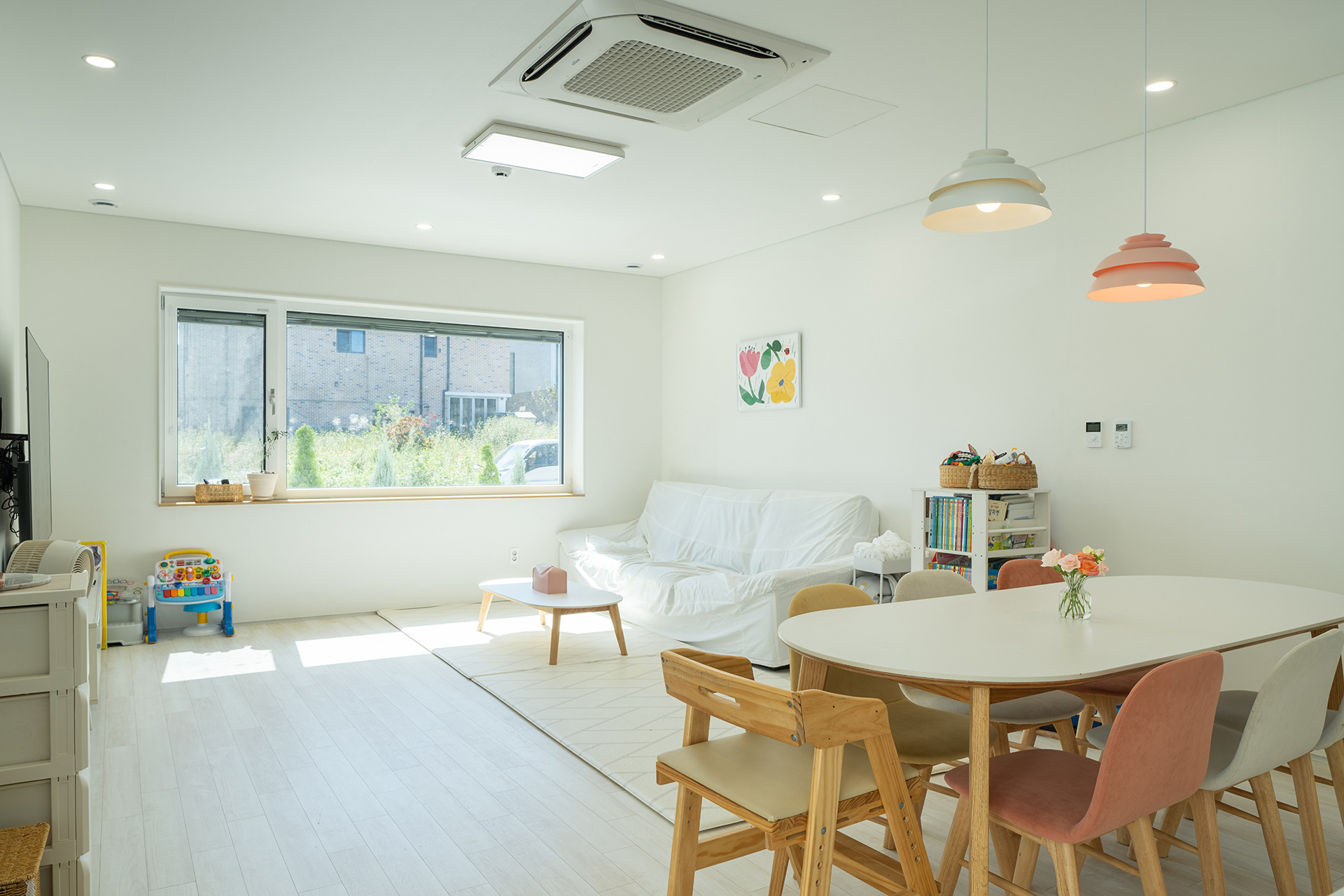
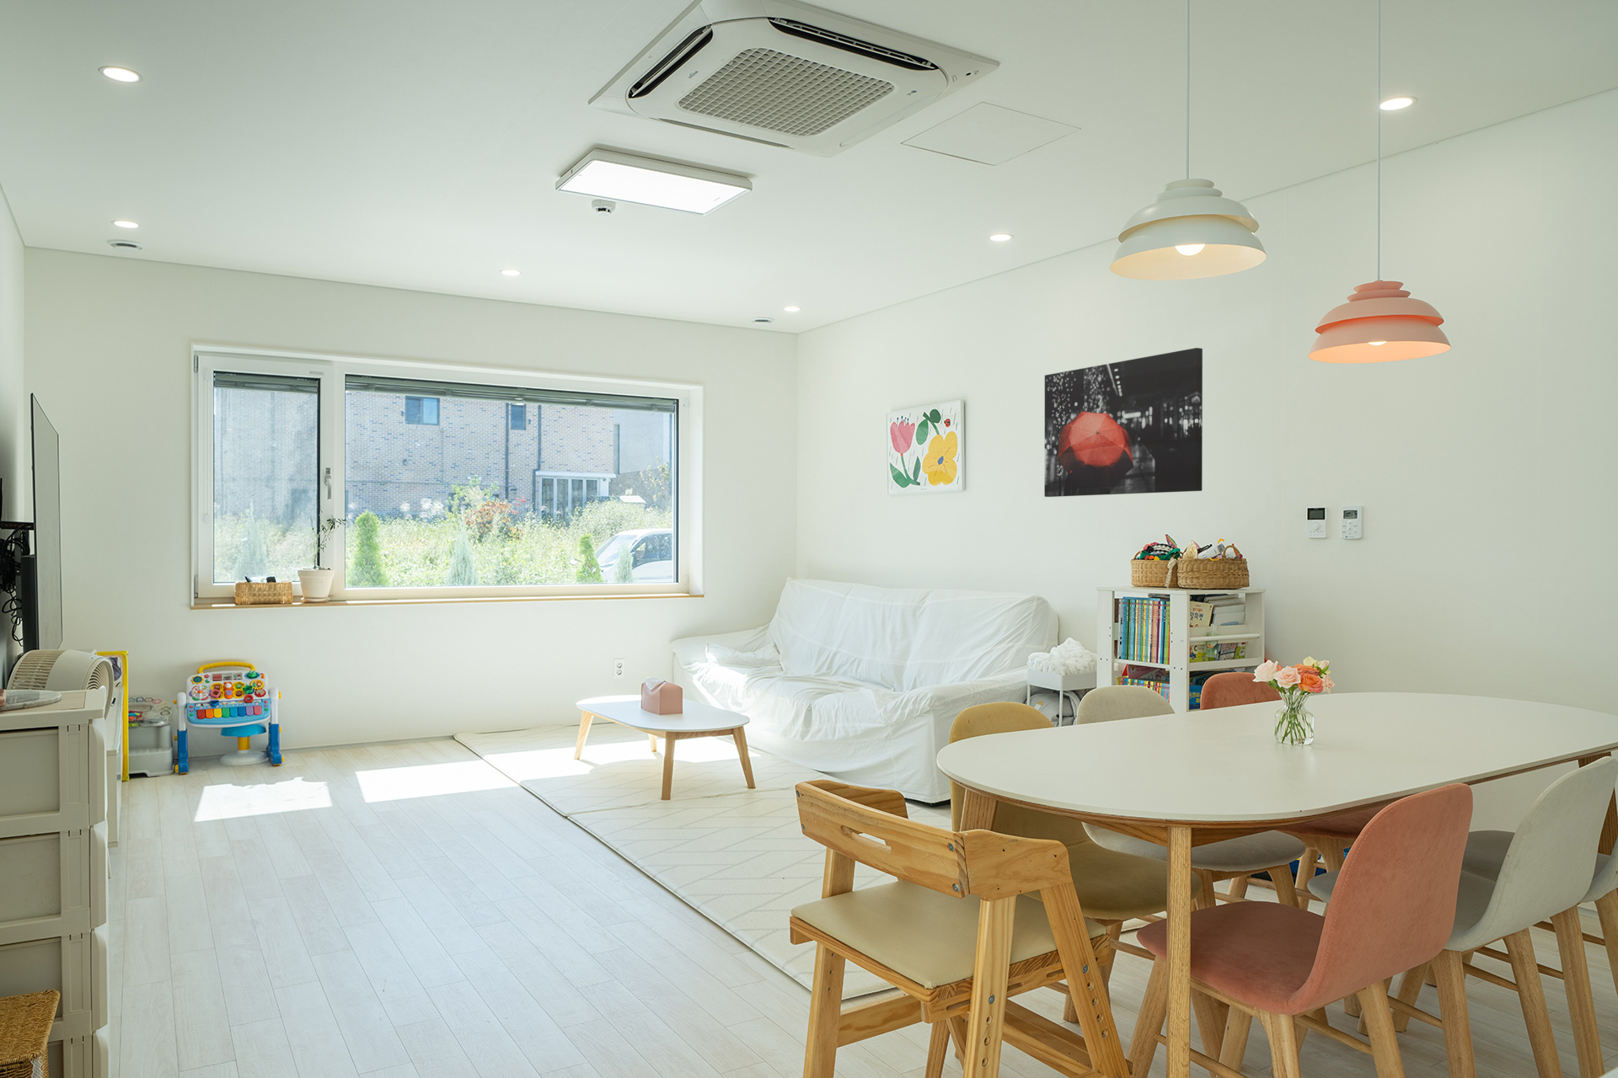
+ wall art (1116, 428)
